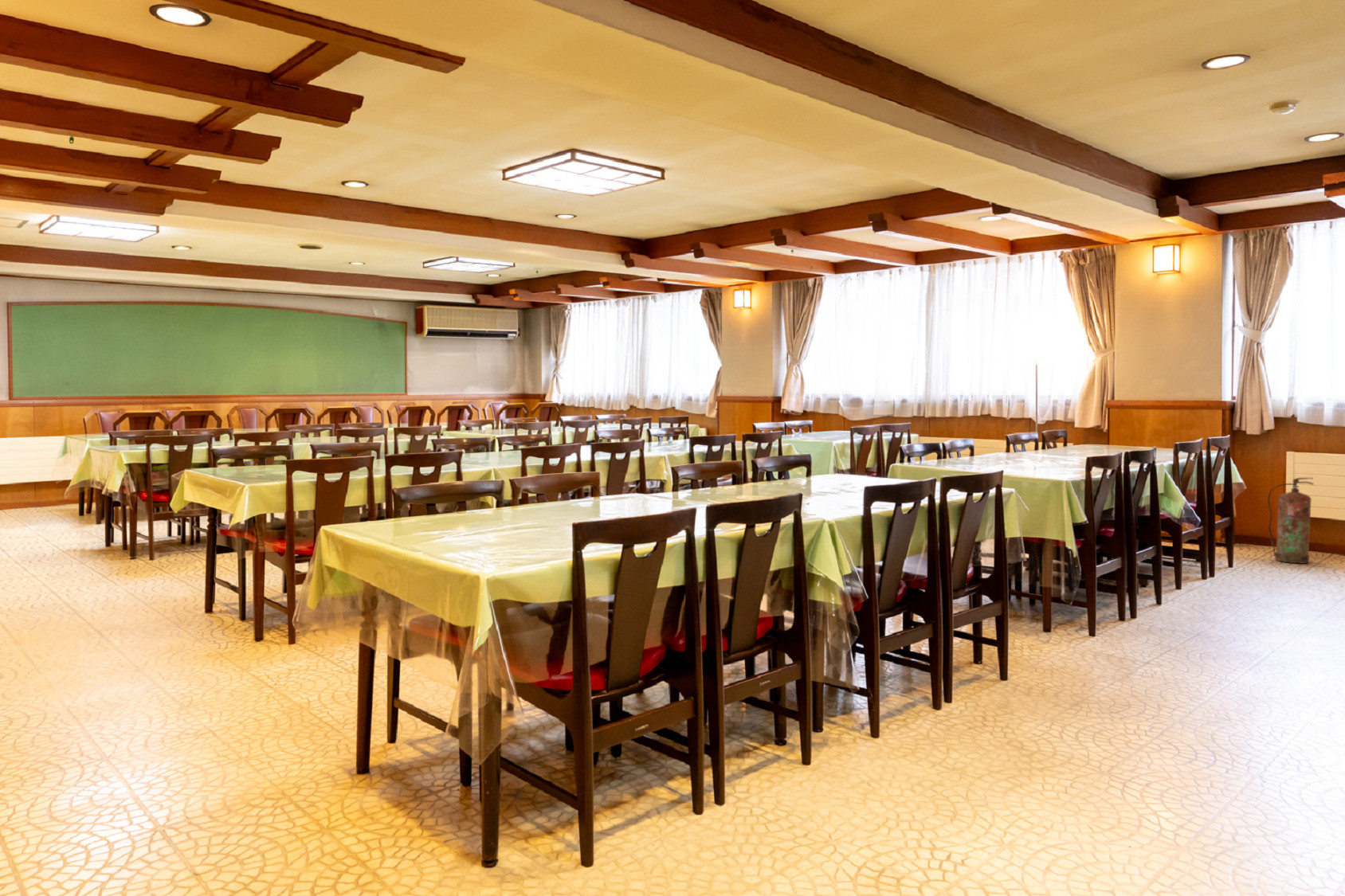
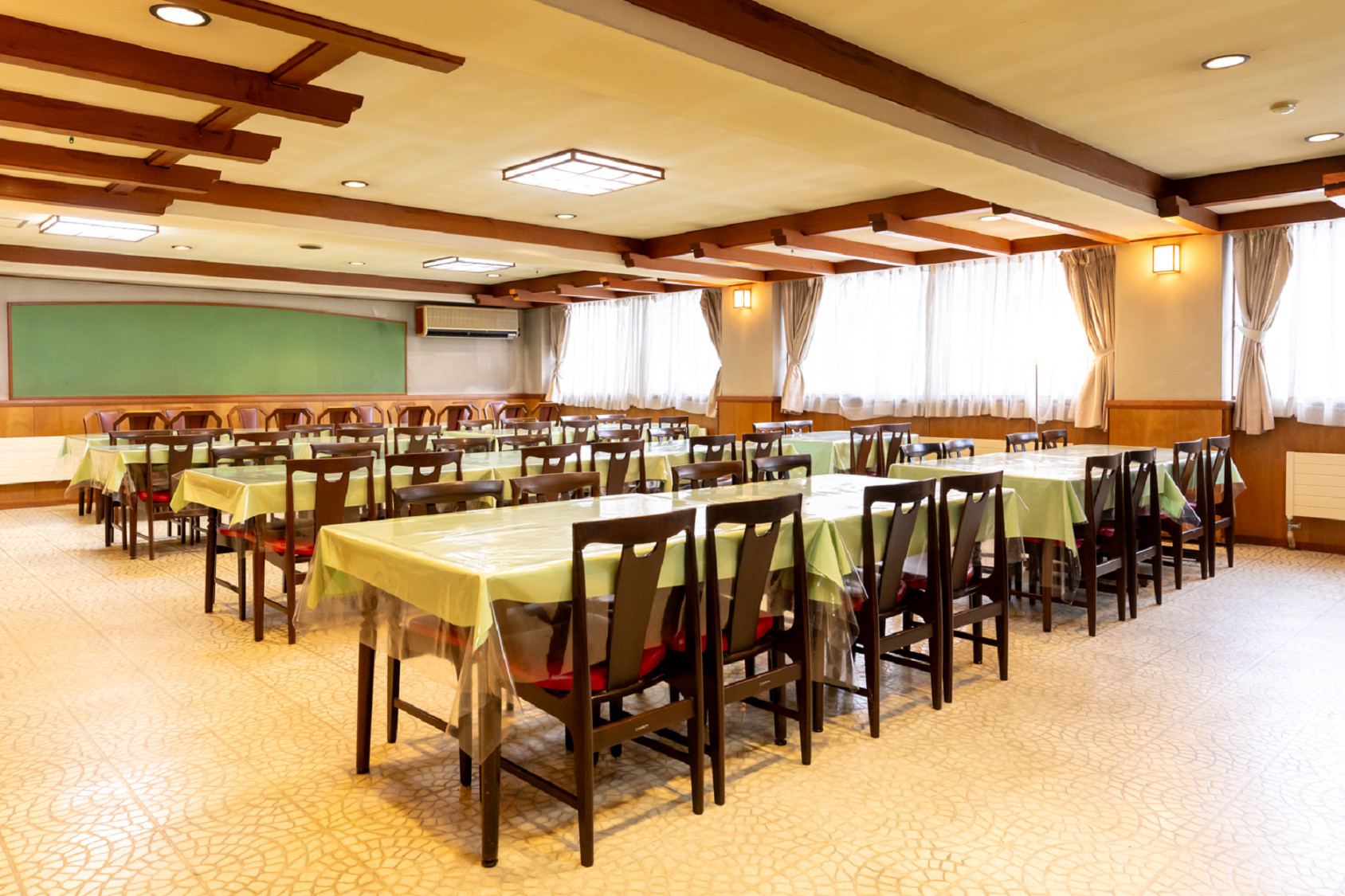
- fire extinguisher (1288, 518)
